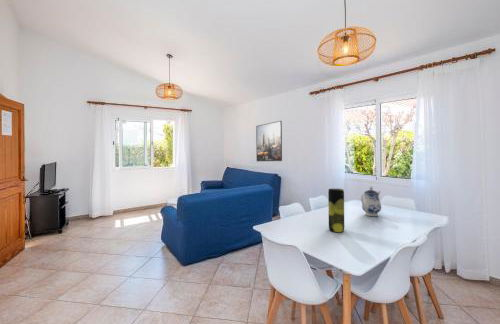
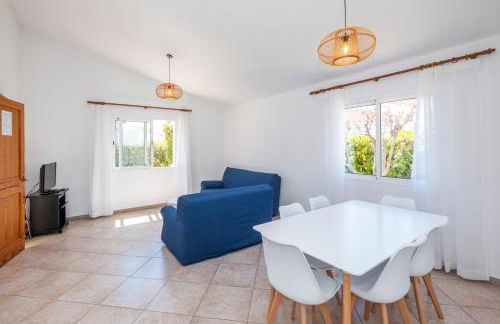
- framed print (268, 142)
- vase (336, 209)
- teapot (371, 200)
